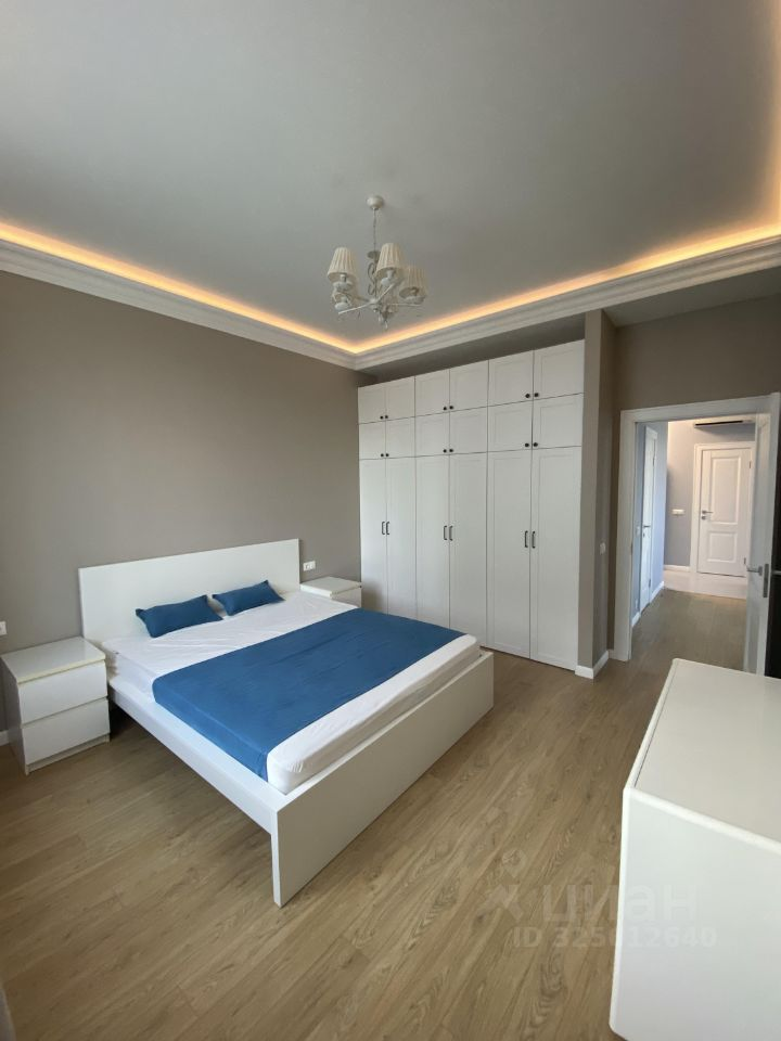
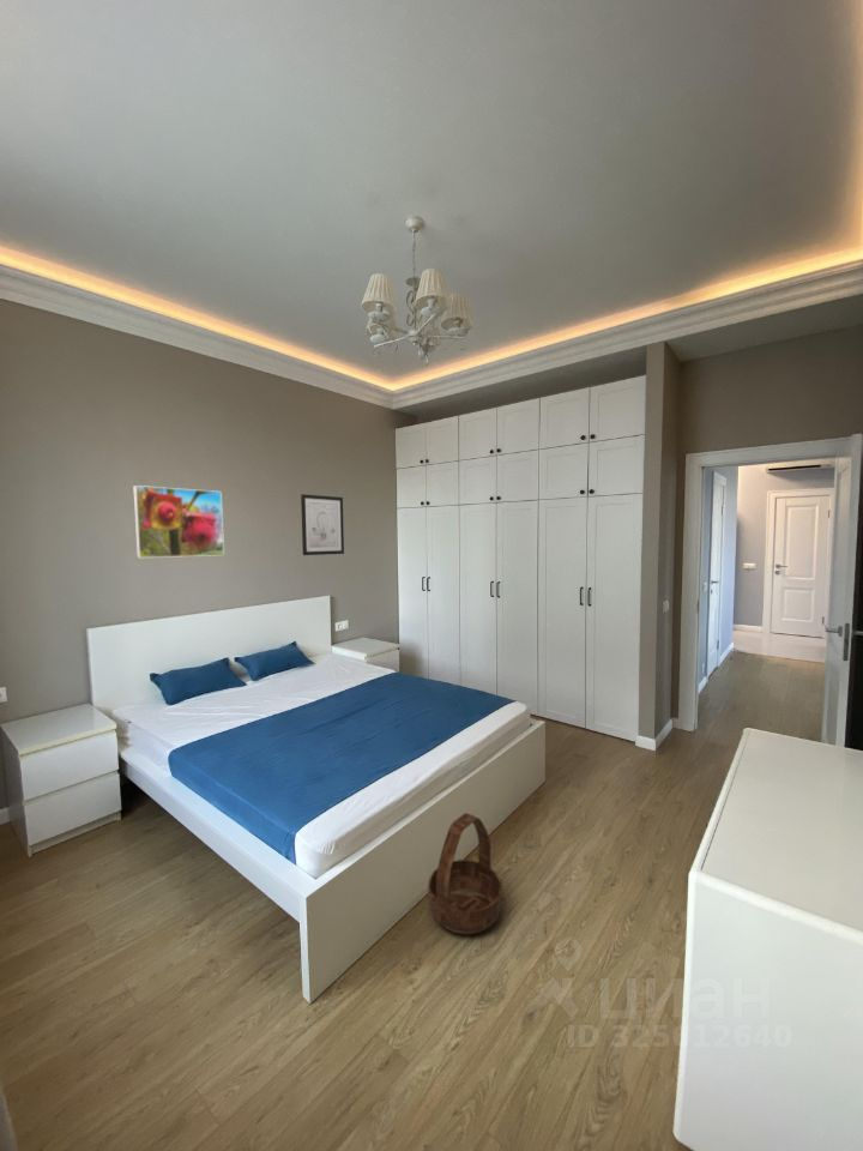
+ basket (464, 864)
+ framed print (181, 523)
+ wall art (322, 525)
